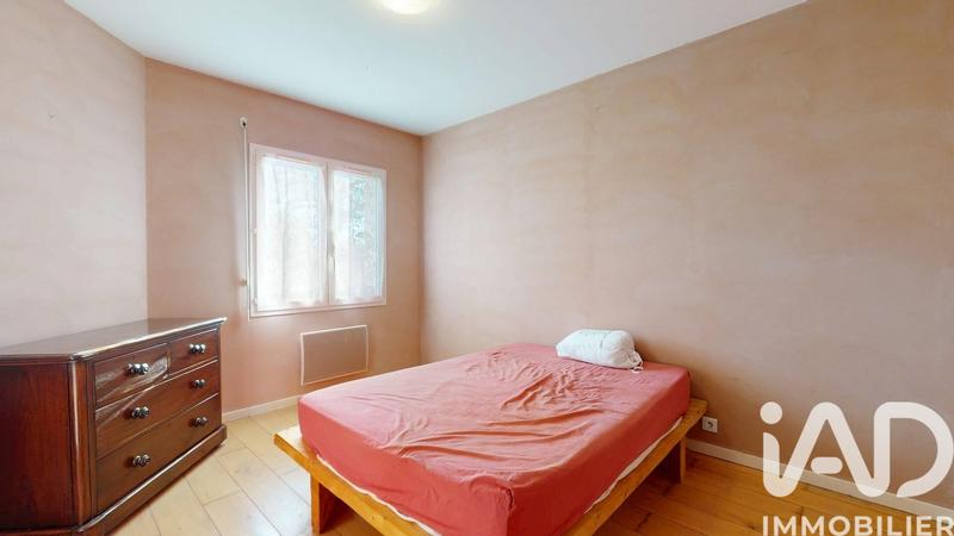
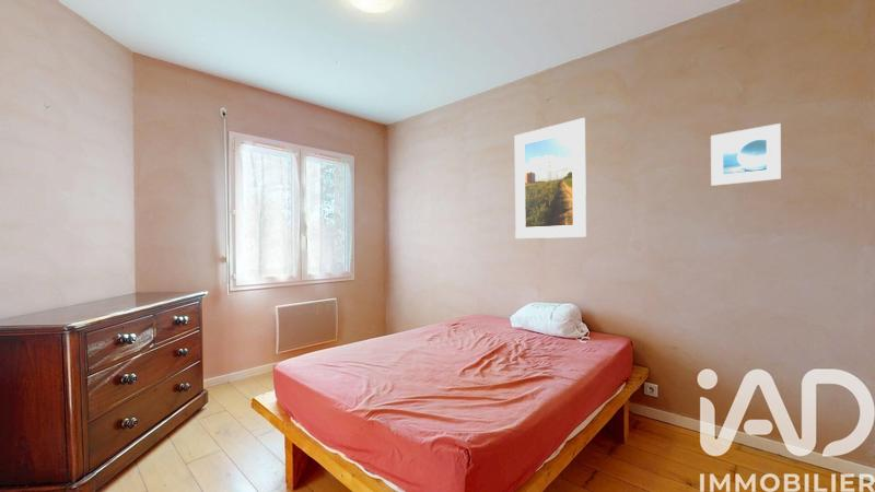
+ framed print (547, 183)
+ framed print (744, 155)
